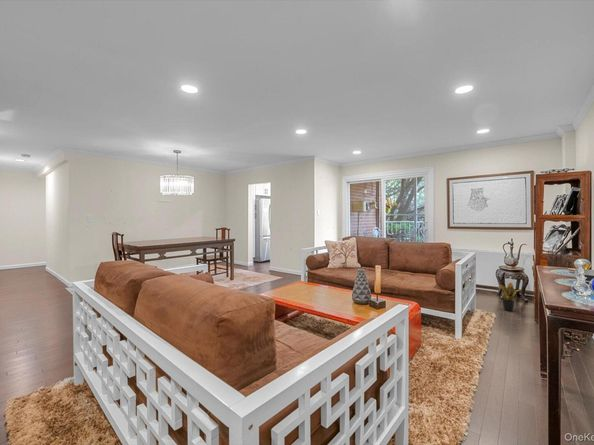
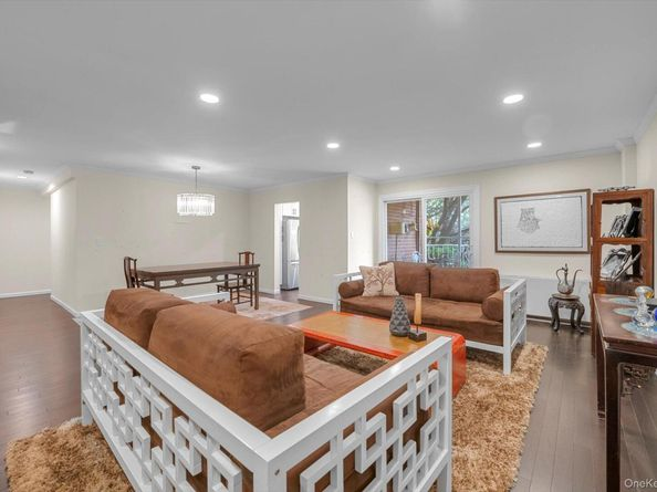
- potted plant (507, 295)
